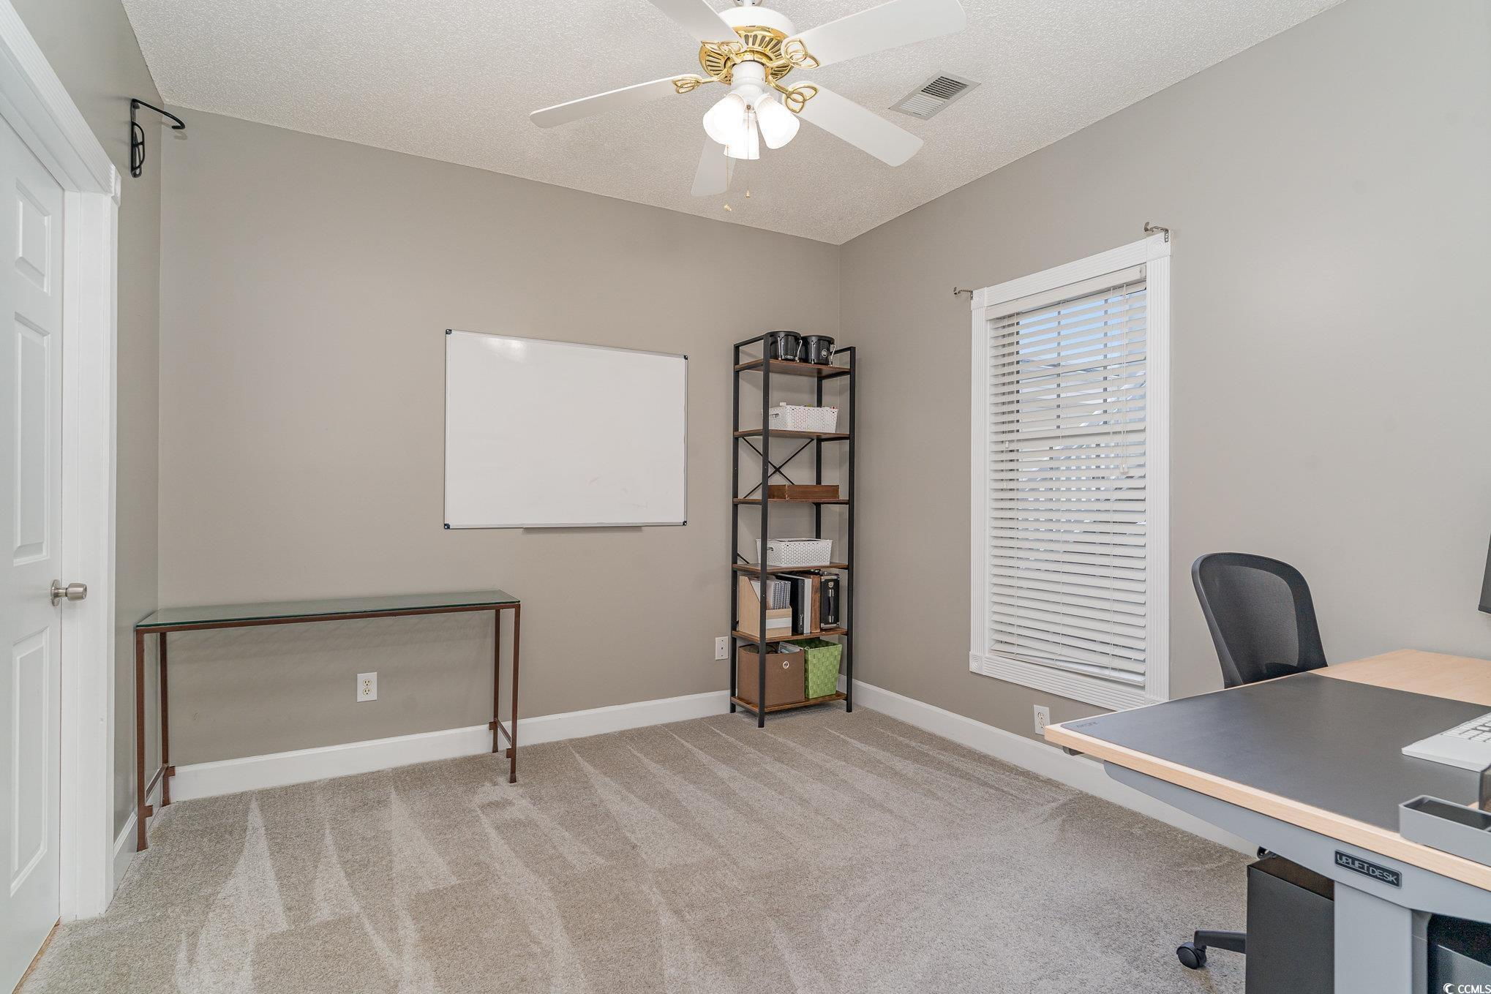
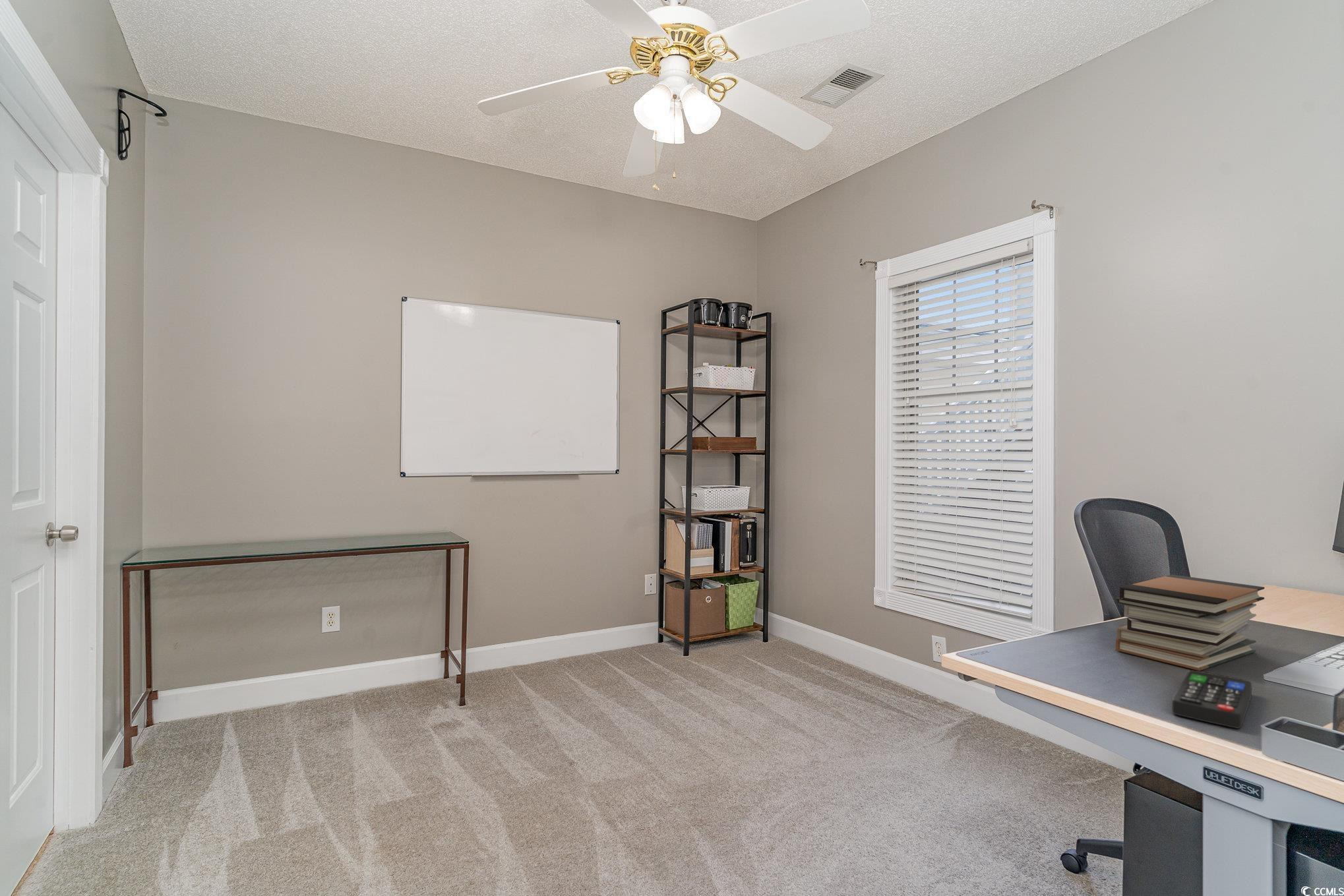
+ book stack (1189, 618)
+ remote control (1213, 696)
